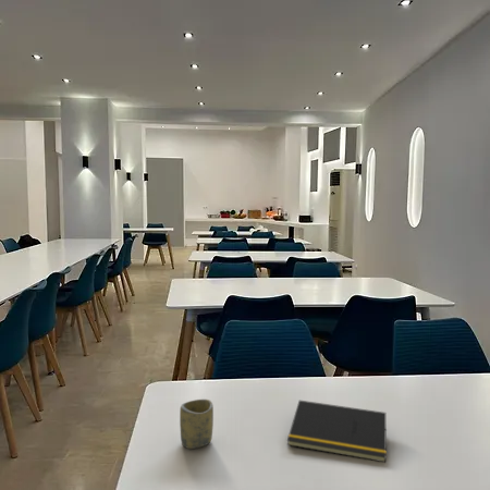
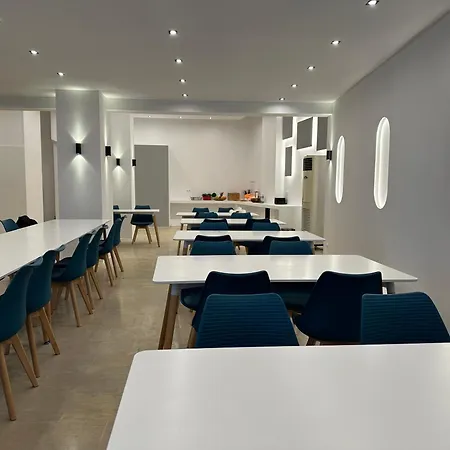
- cup (196, 422)
- notepad (338, 428)
